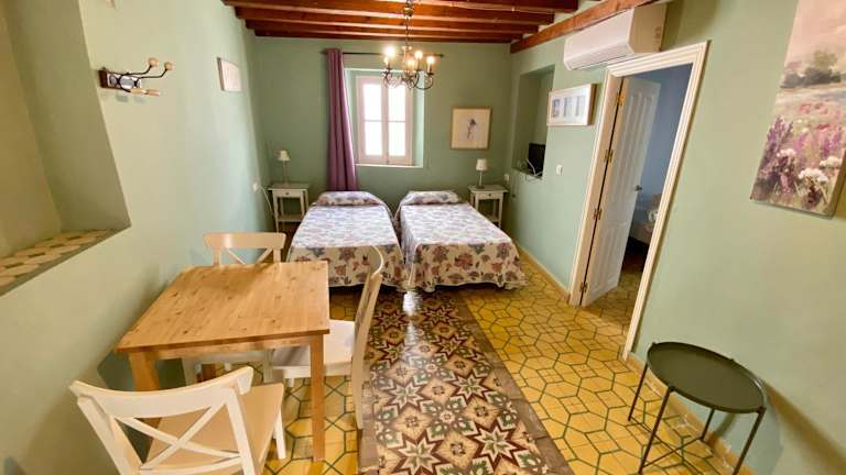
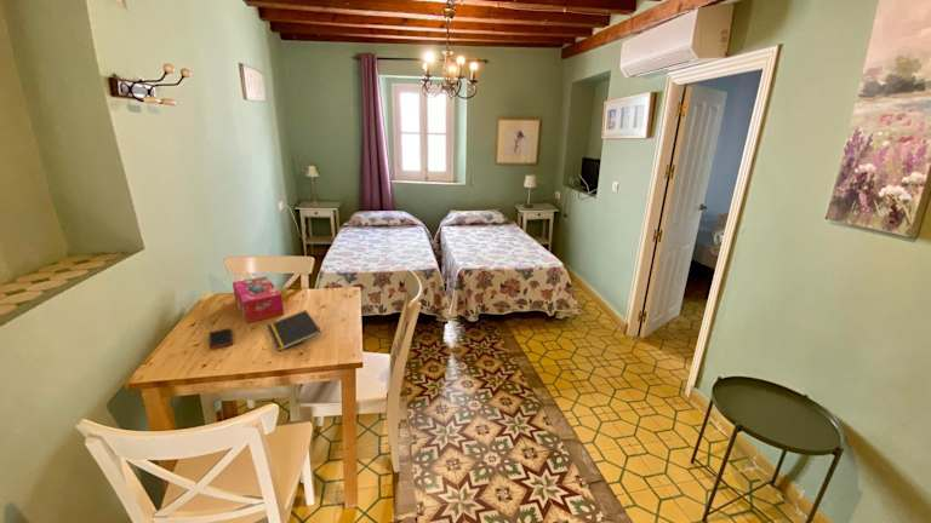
+ notepad (292, 328)
+ tissue box (257, 298)
+ cell phone (221, 338)
